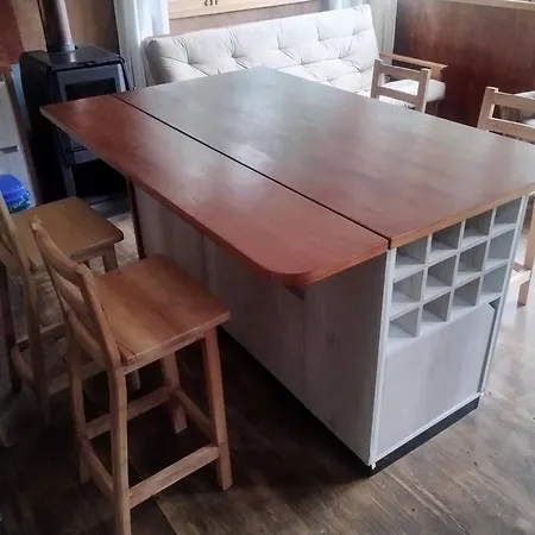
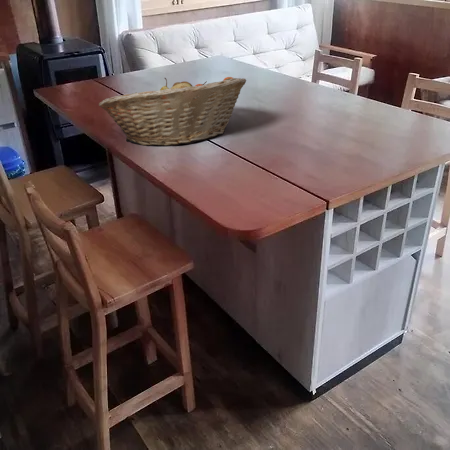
+ fruit basket (174, 104)
